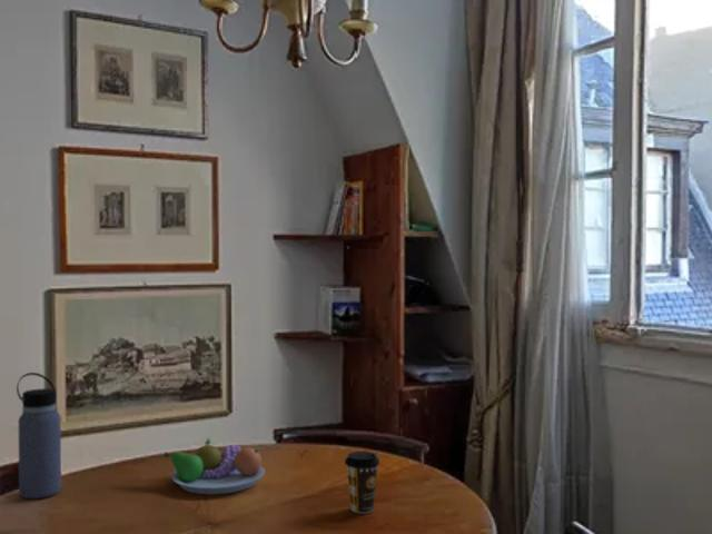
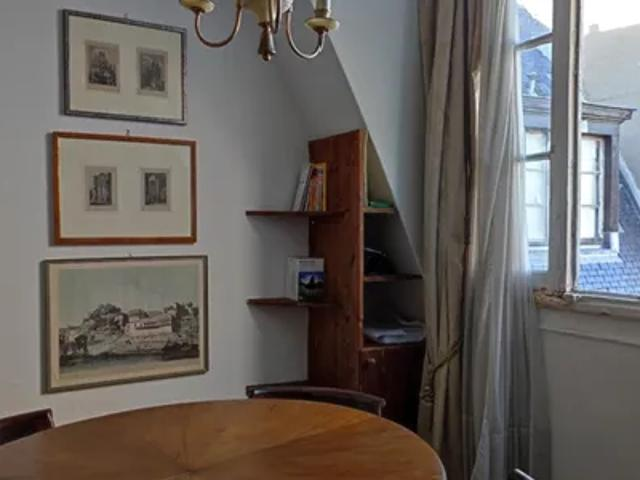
- fruit bowl (215, 463)
- coffee cup (362, 482)
- water bottle (39, 434)
